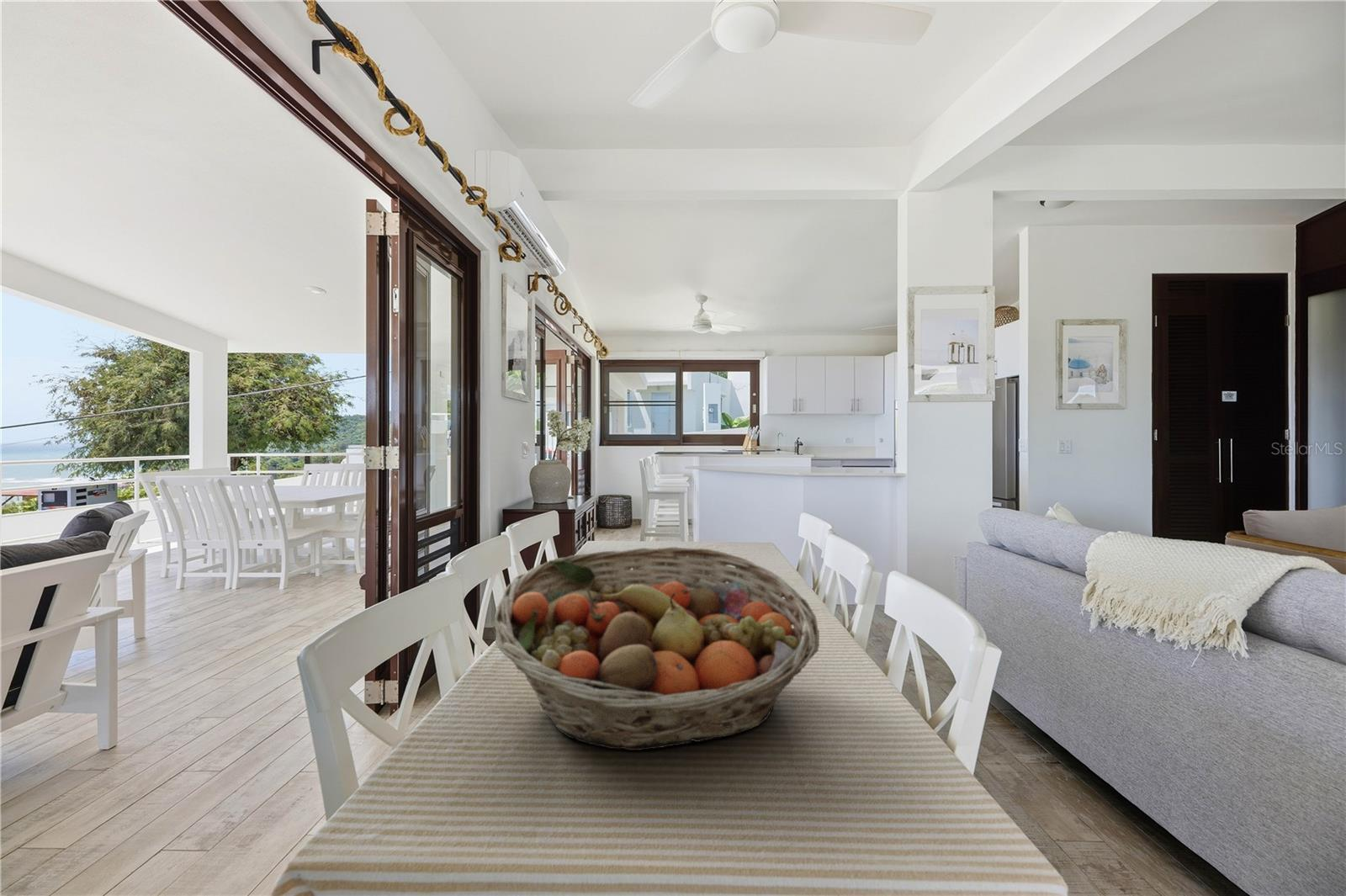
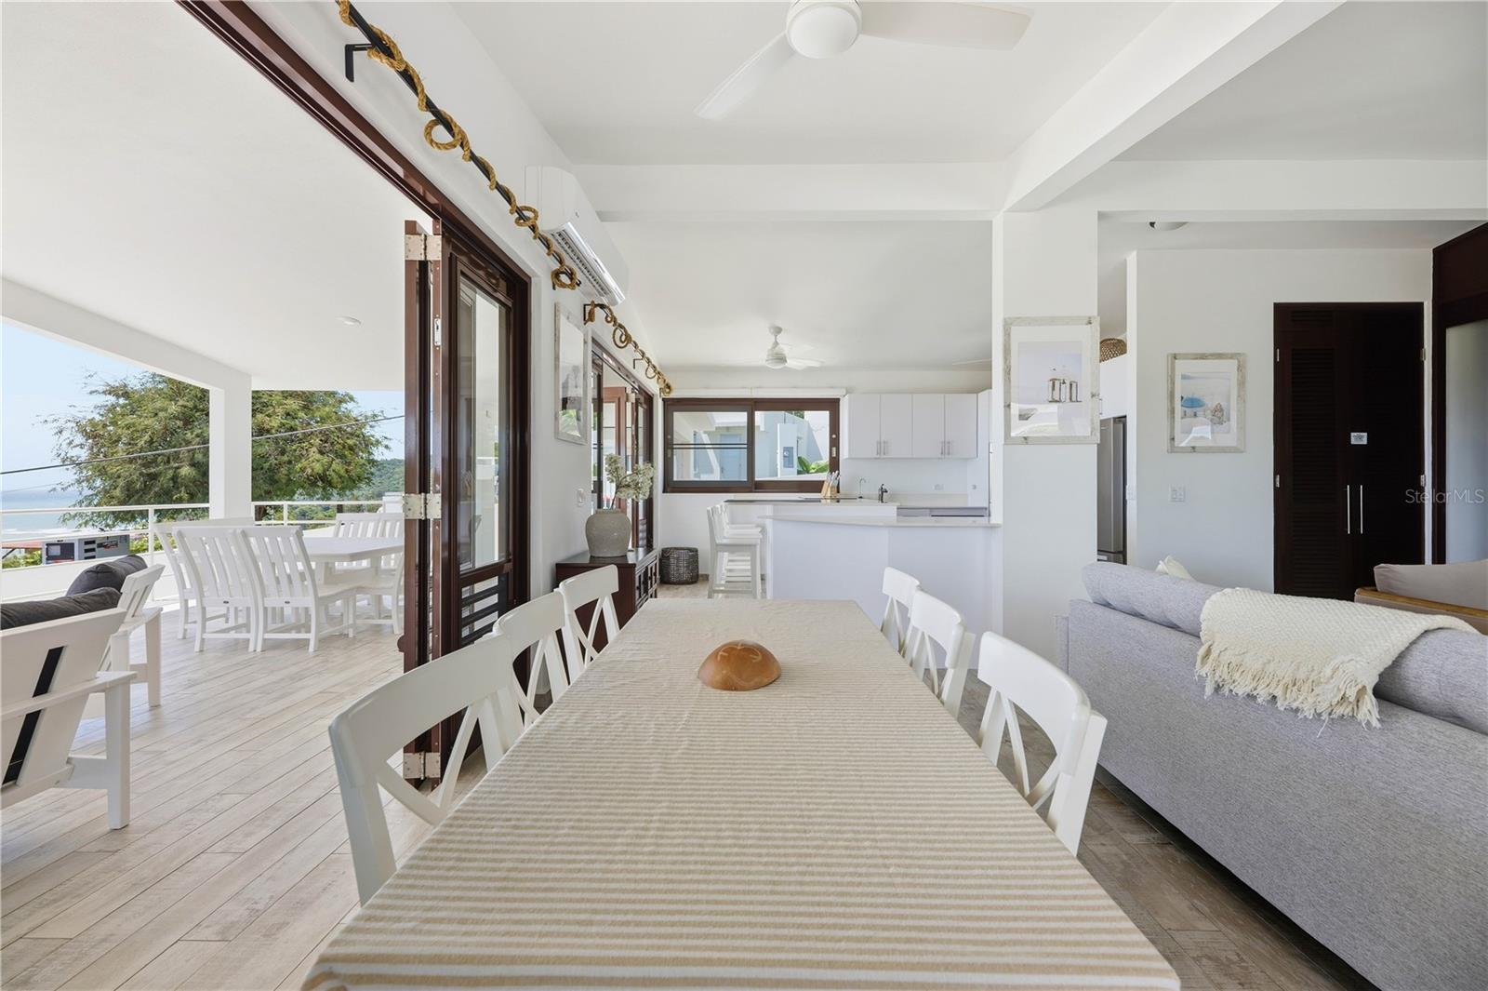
- fruit basket (659, 632)
